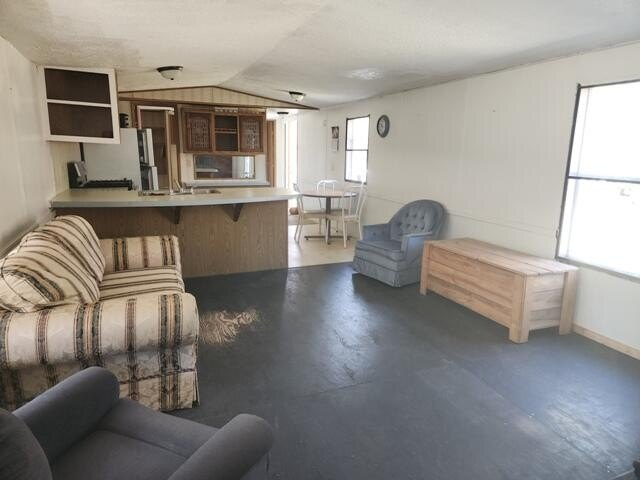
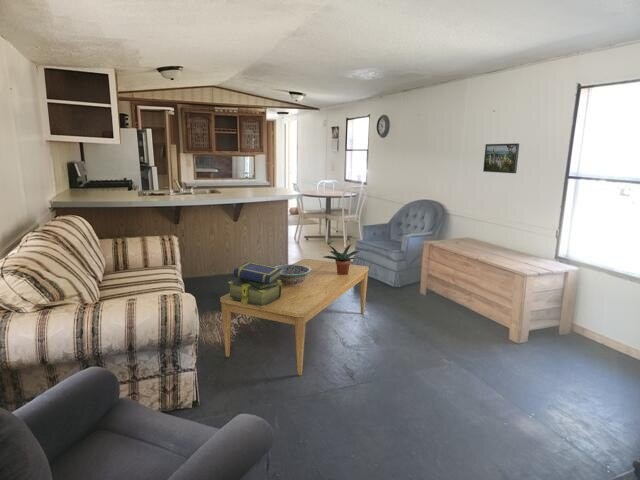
+ decorative bowl (291, 276)
+ stack of books (257, 282)
+ coffee table (303, 306)
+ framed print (500, 158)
+ potted plant (342, 257)
